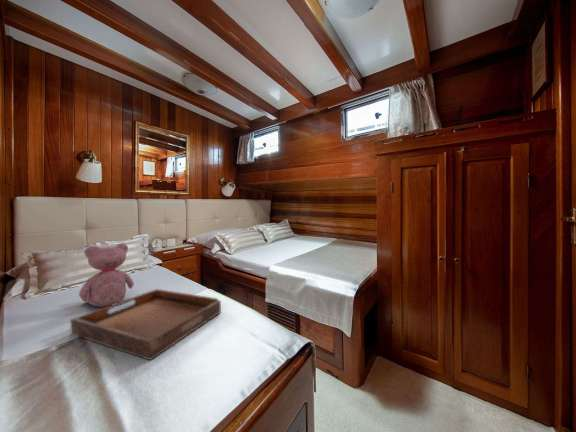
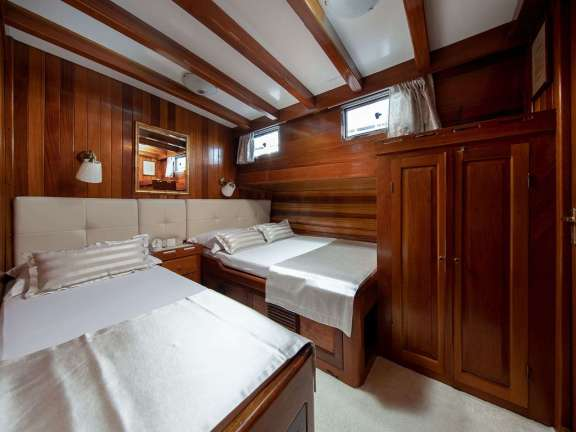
- serving tray (154, 314)
- teddy bear (106, 273)
